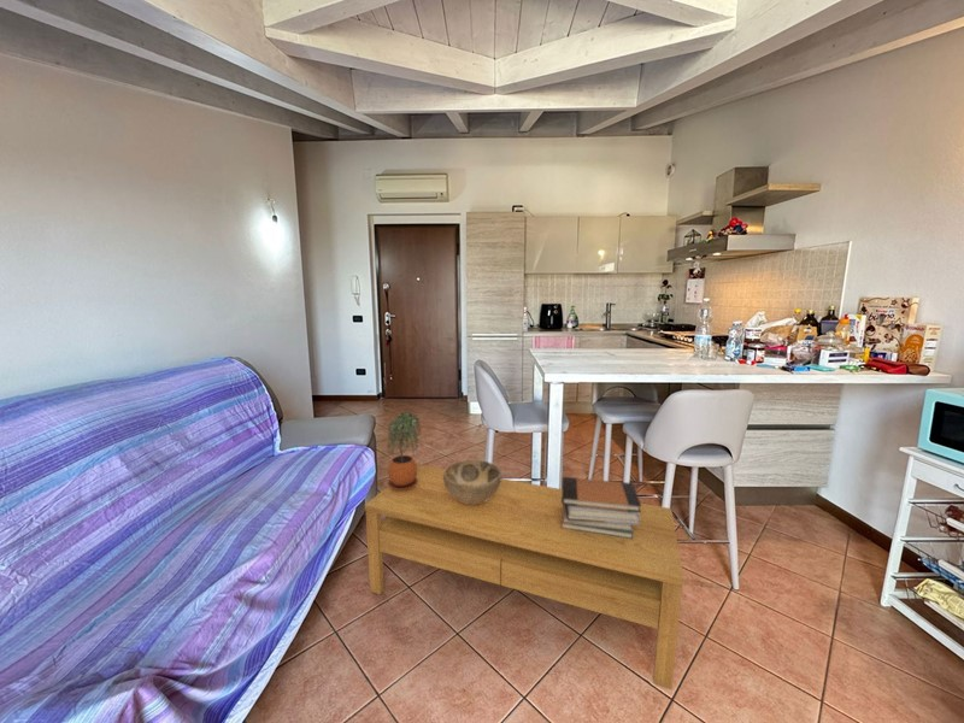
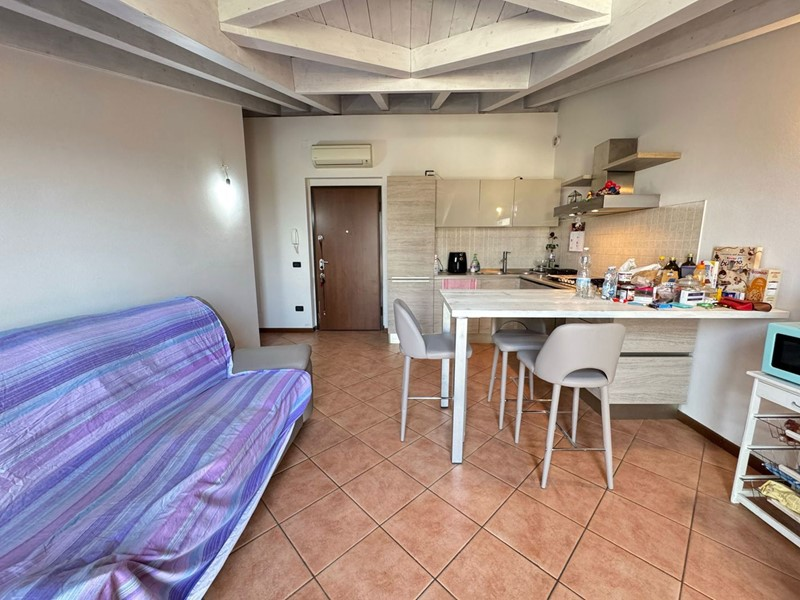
- potted plant (404, 448)
- decorative bowl (471, 484)
- coffee table (516, 551)
- book stack (598, 505)
